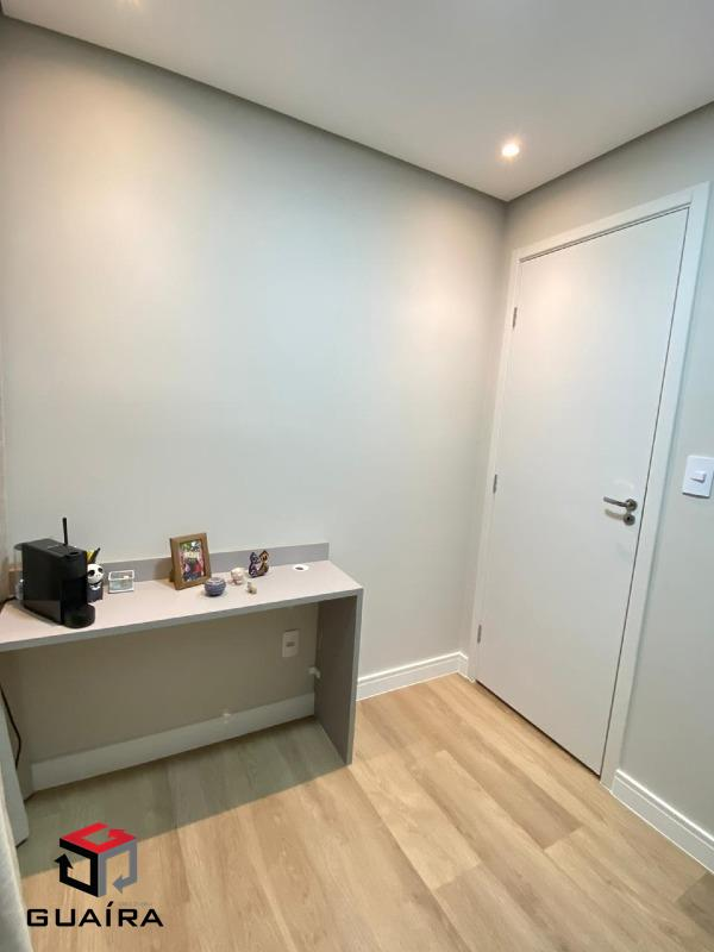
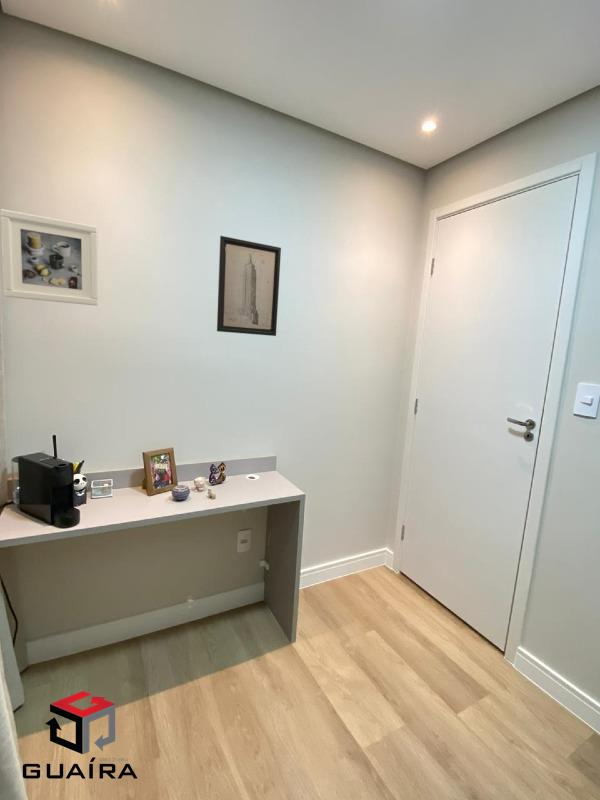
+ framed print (52, 260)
+ wall art (249, 288)
